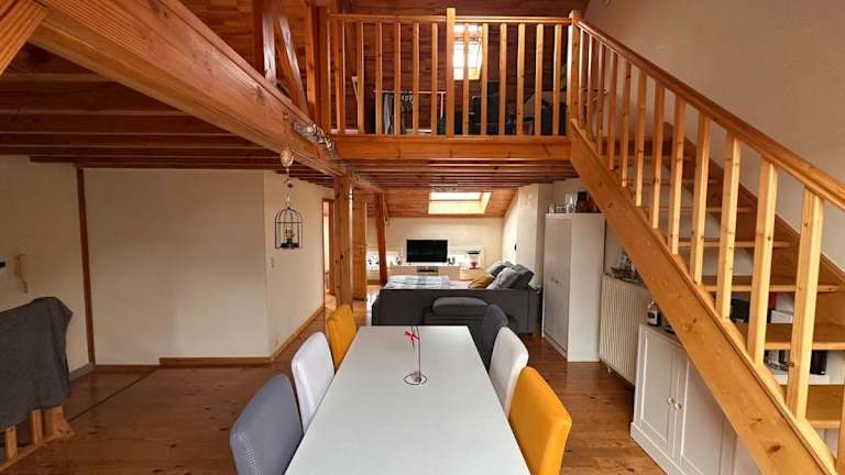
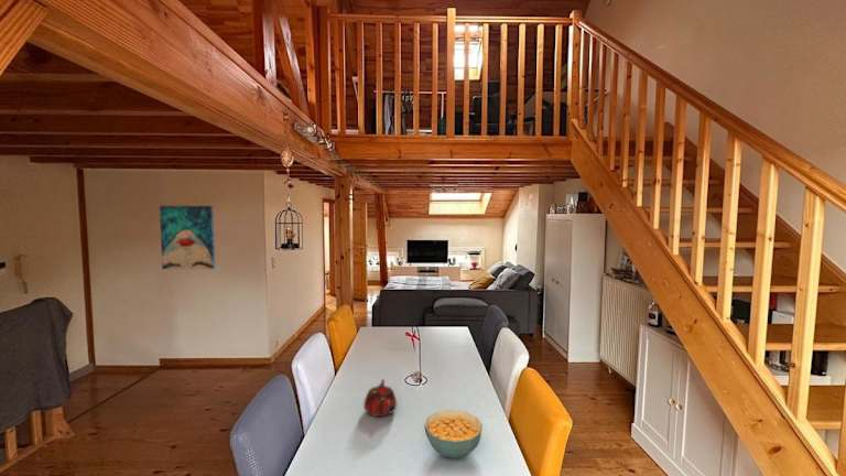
+ teapot (380, 397)
+ cereal bowl (453, 439)
+ wall art (187, 237)
